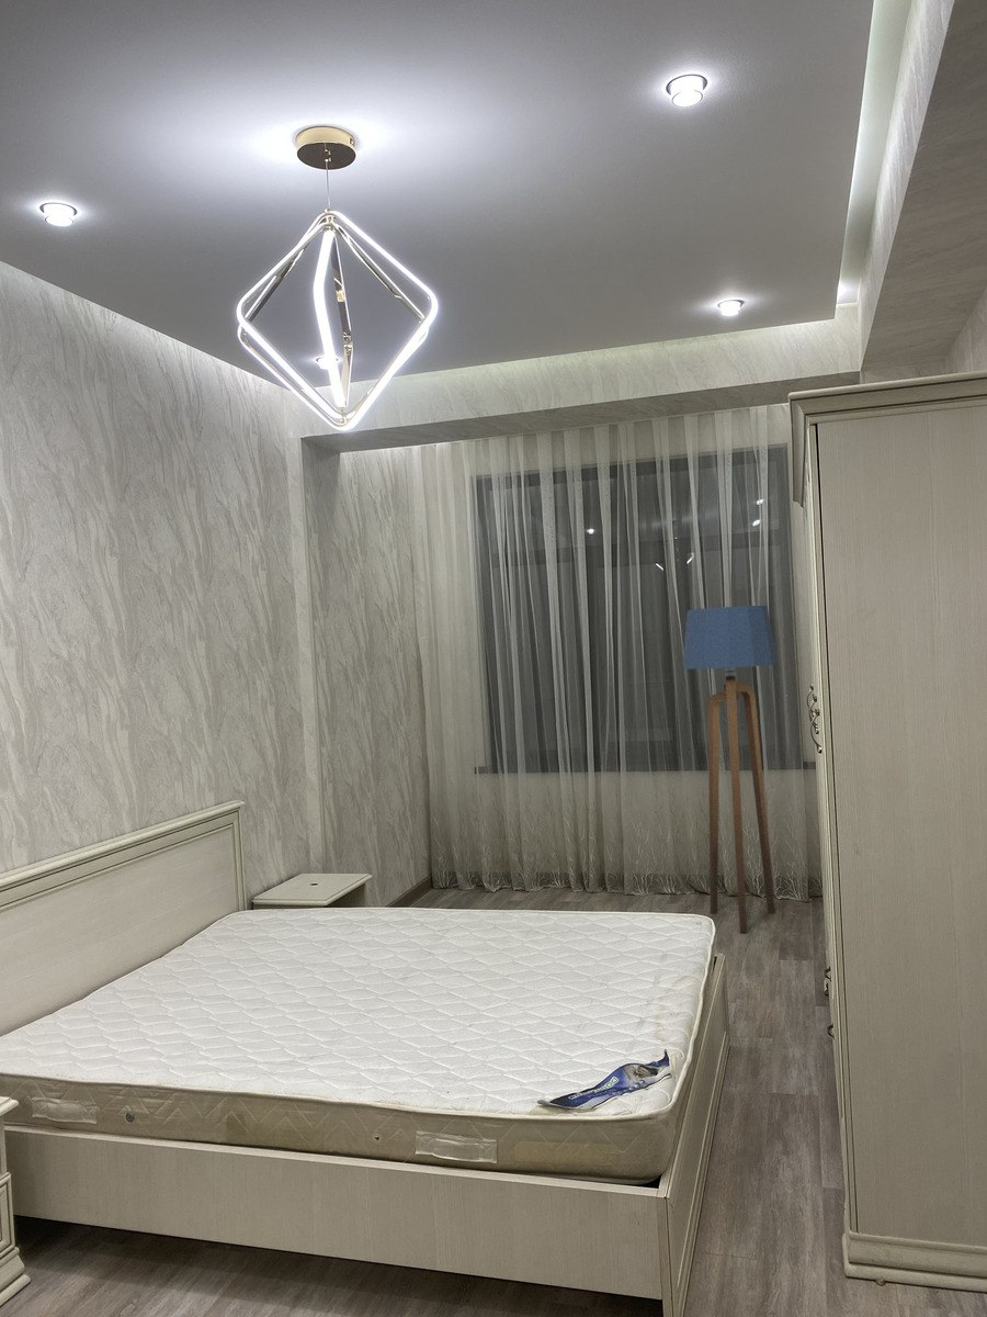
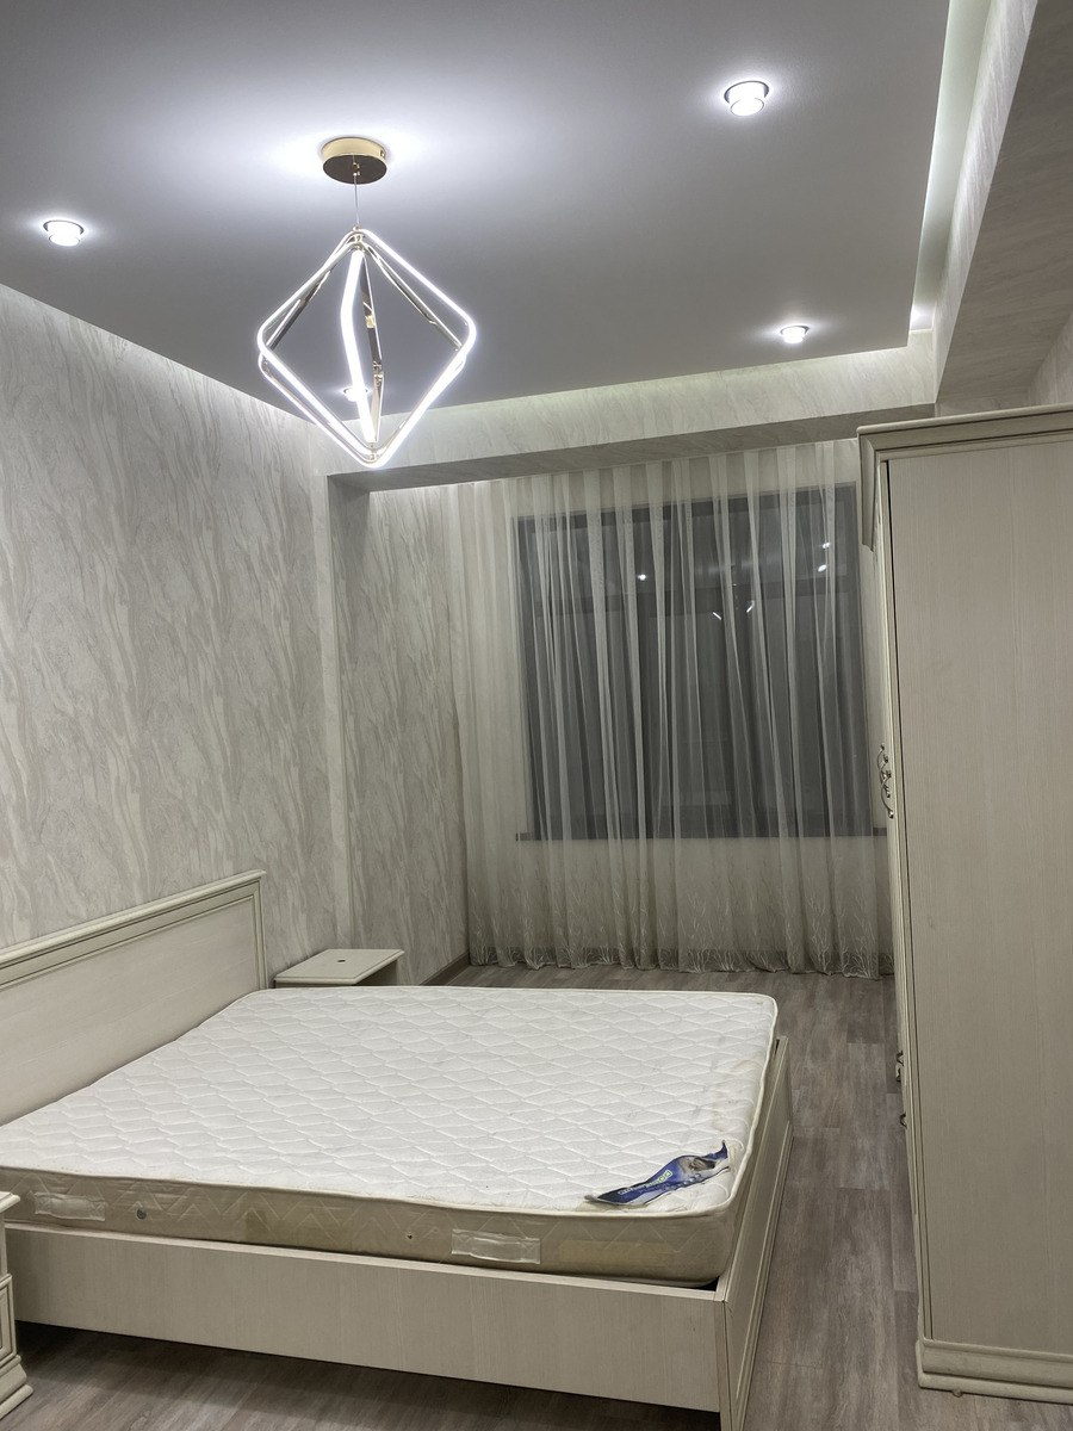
- floor lamp (735, 764)
